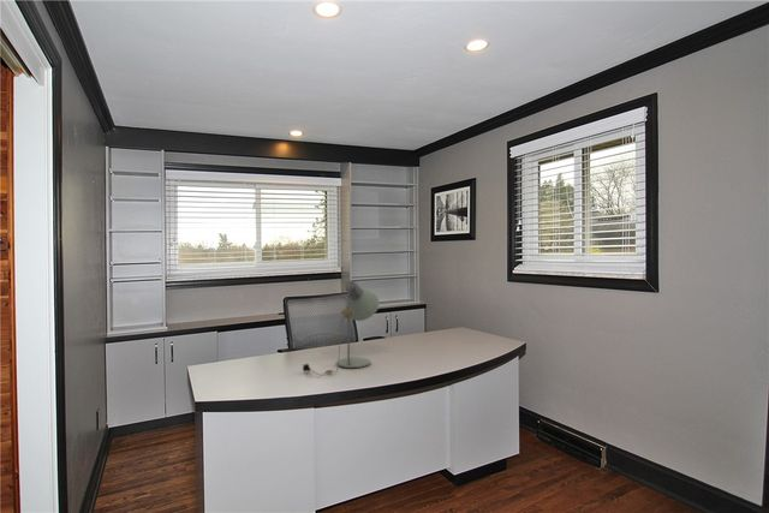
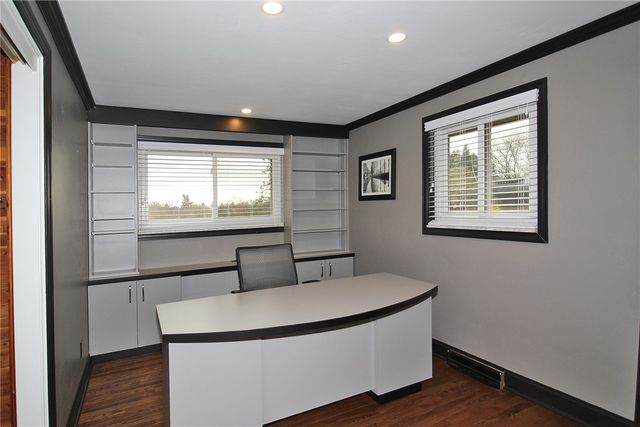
- desk lamp (342, 321)
